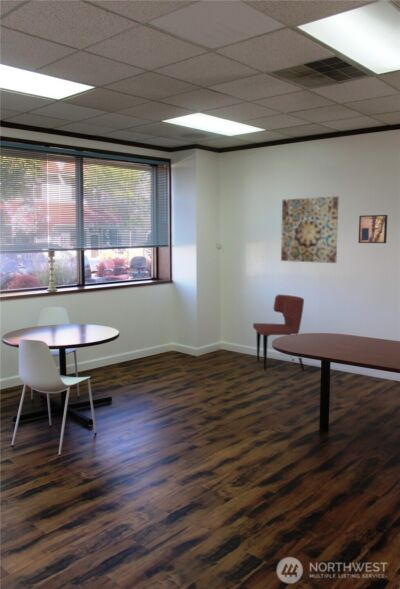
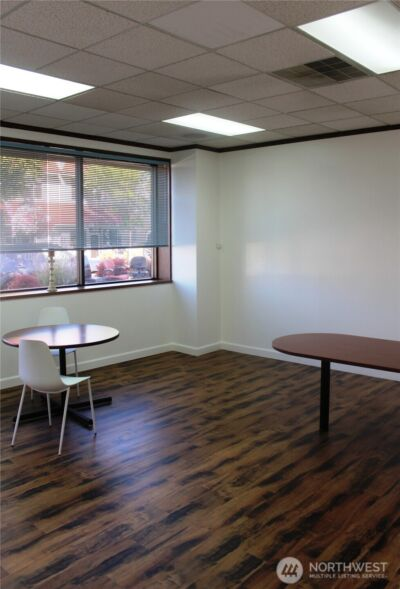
- dining chair (279, 331)
- wall art (372, 229)
- wall art (308, 230)
